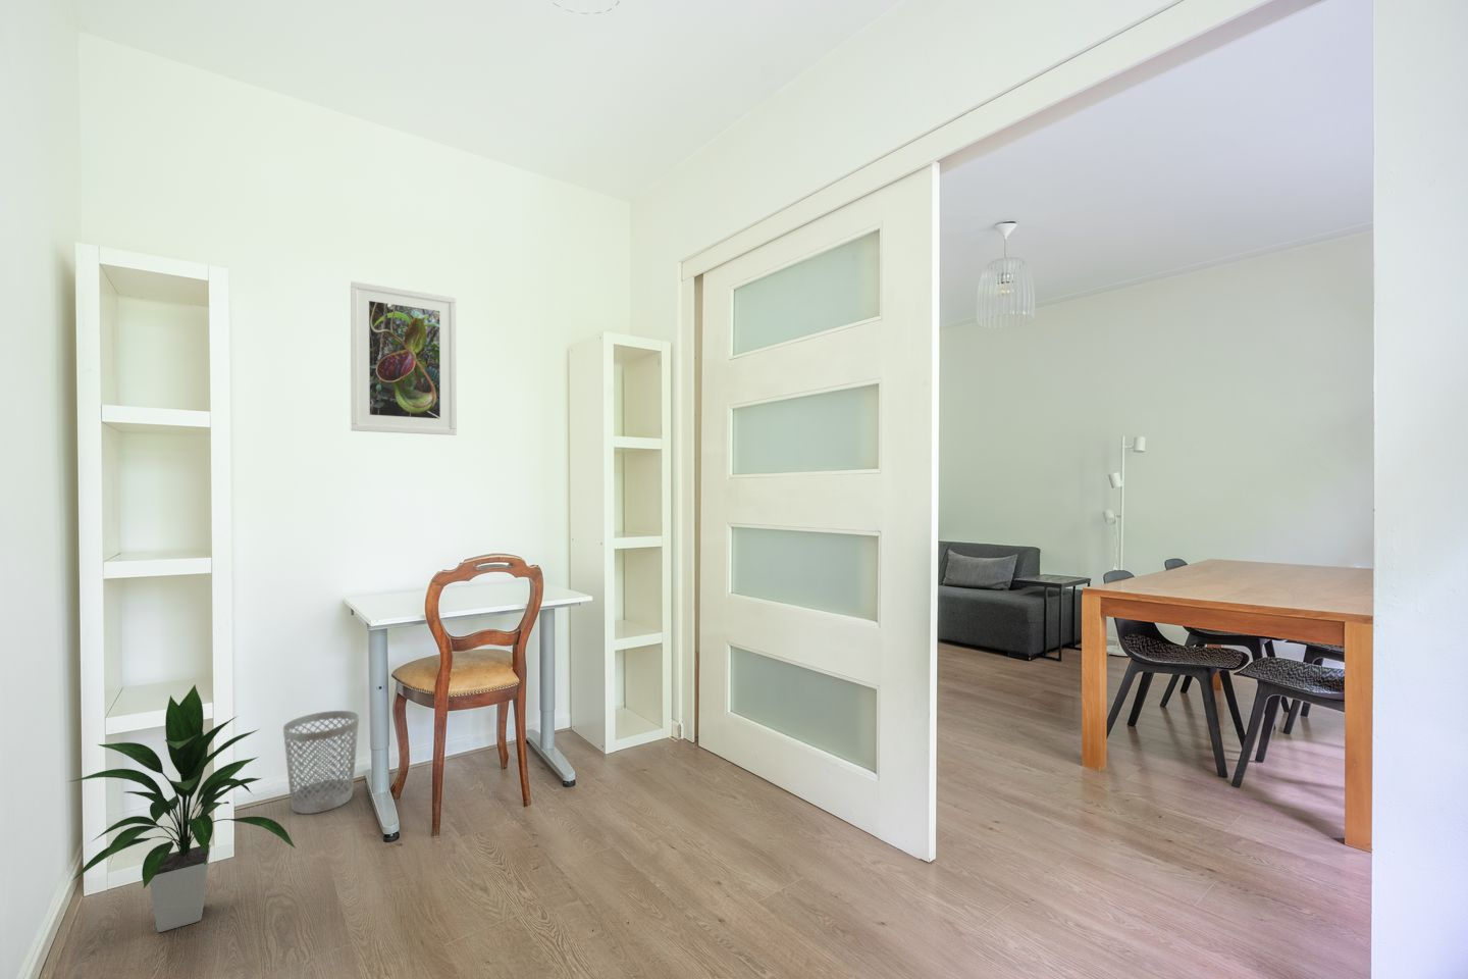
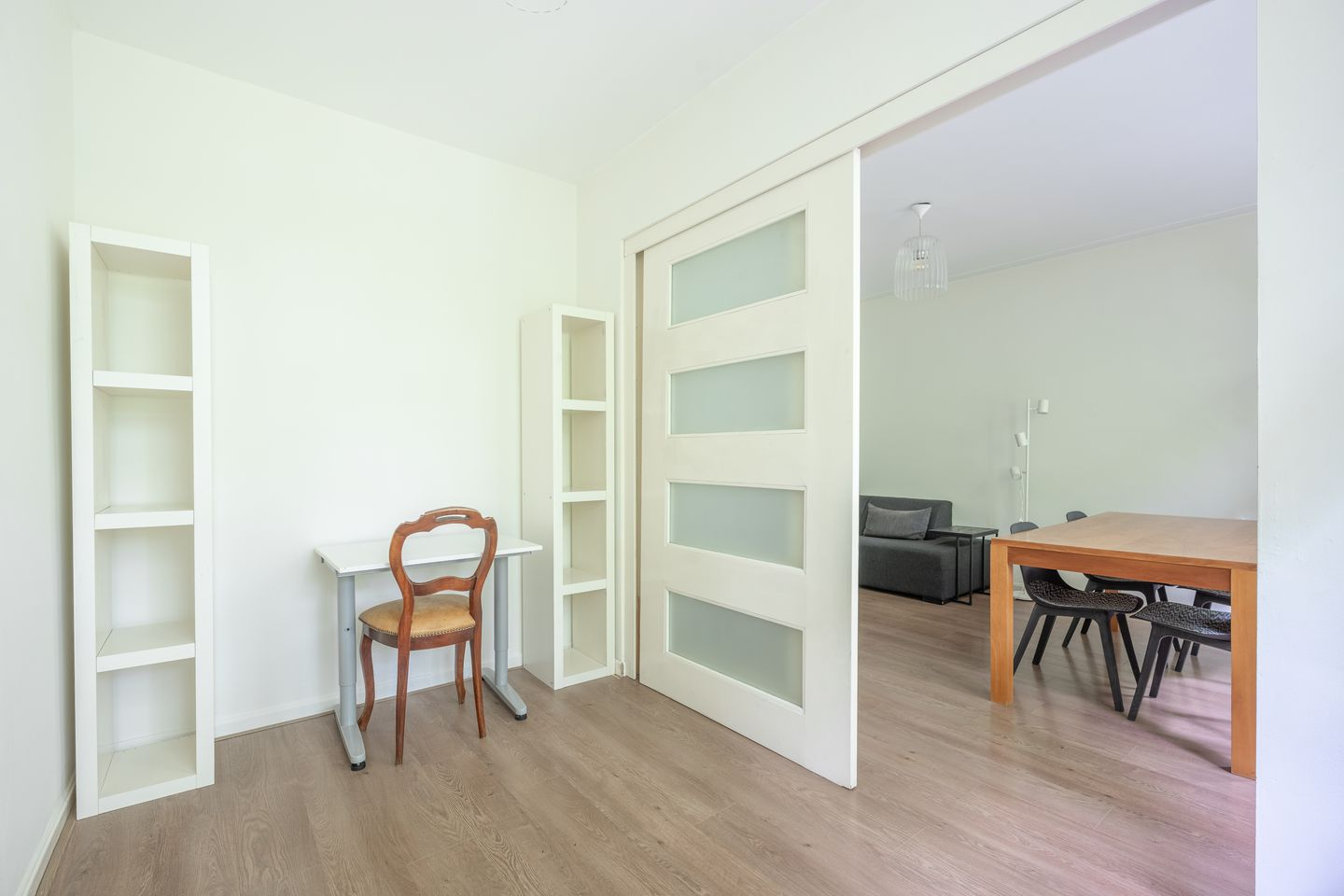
- indoor plant (189, 807)
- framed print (405, 361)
- wastebasket (322, 760)
